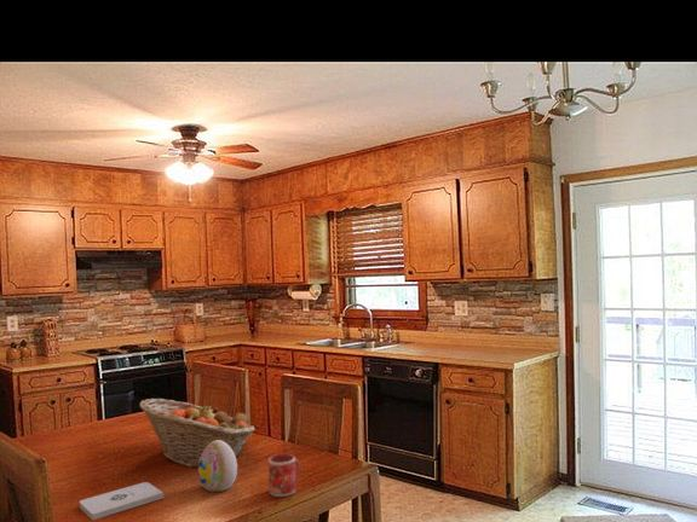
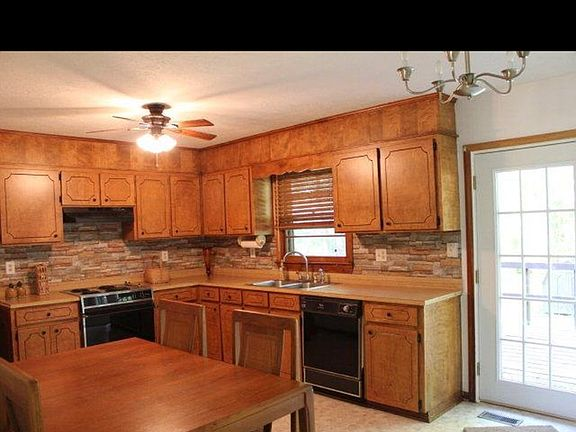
- fruit basket (196, 425)
- decorative egg (217, 463)
- notepad (121, 499)
- mug (287, 472)
